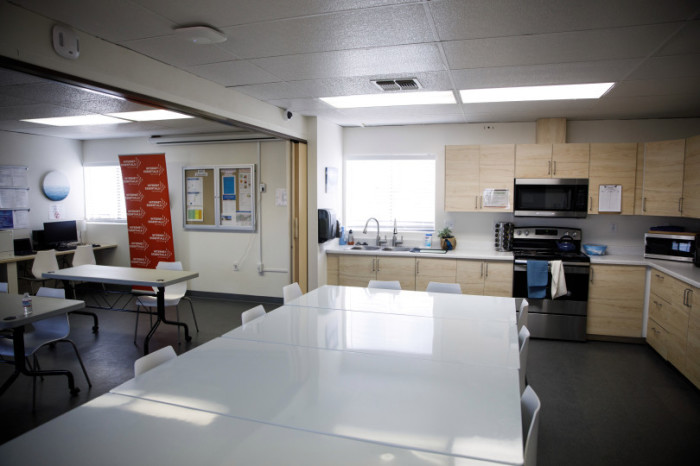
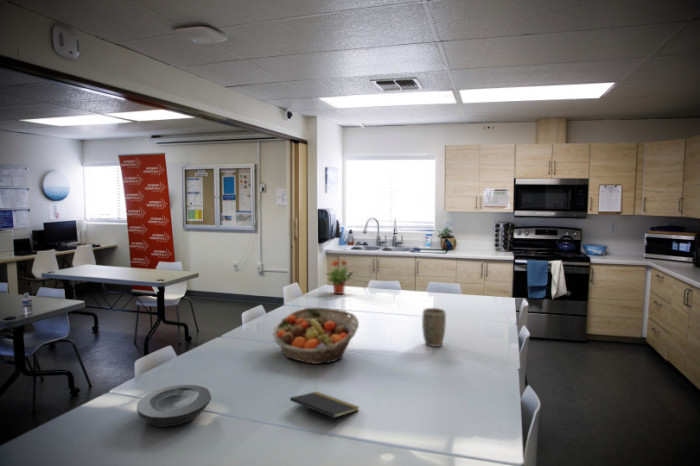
+ notepad (324, 403)
+ fruit basket (315, 334)
+ potted plant (339, 276)
+ plant pot (433, 327)
+ plate (175, 407)
